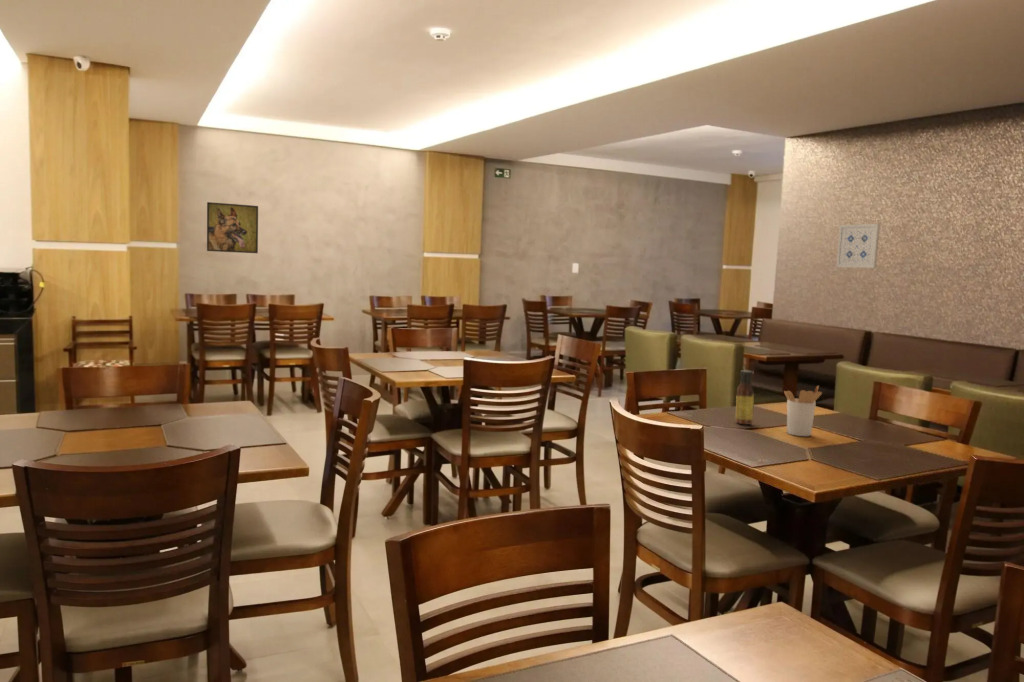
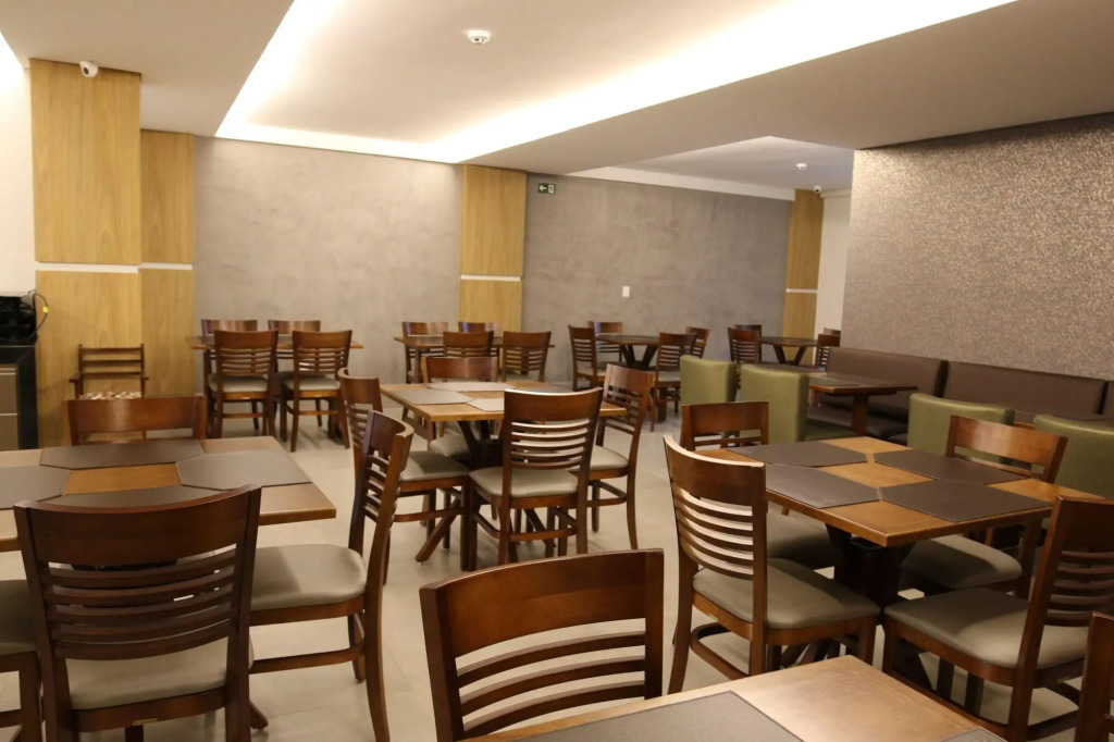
- sauce bottle (745, 397)
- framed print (232, 228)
- wall art (857, 246)
- utensil holder (803, 410)
